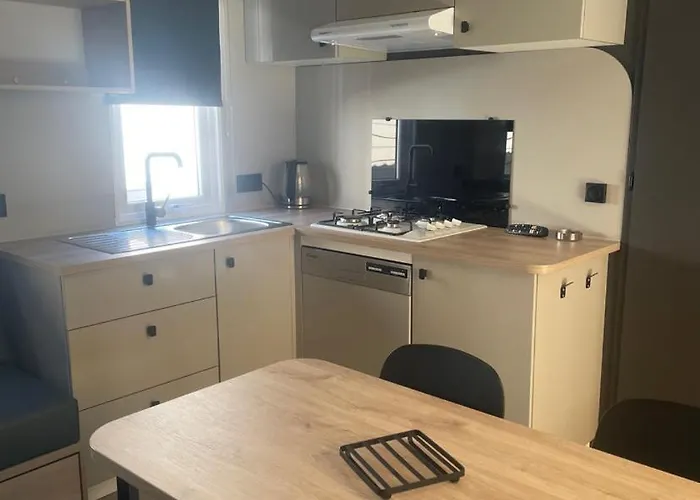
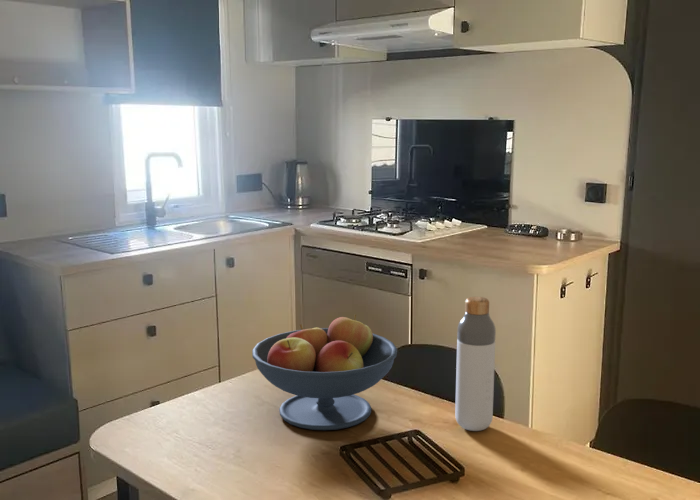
+ fruit bowl (325, 368)
+ bottle (475, 363)
